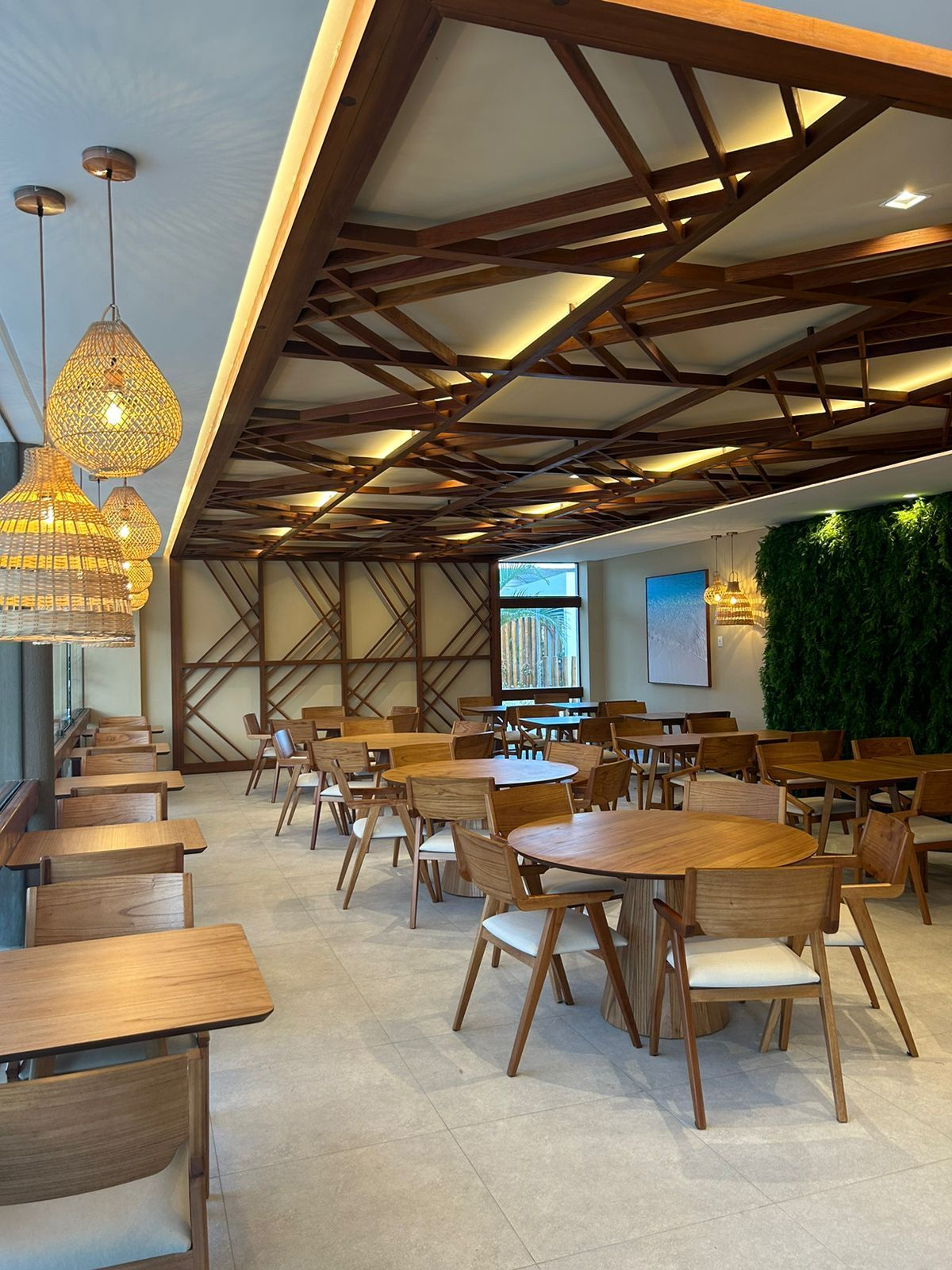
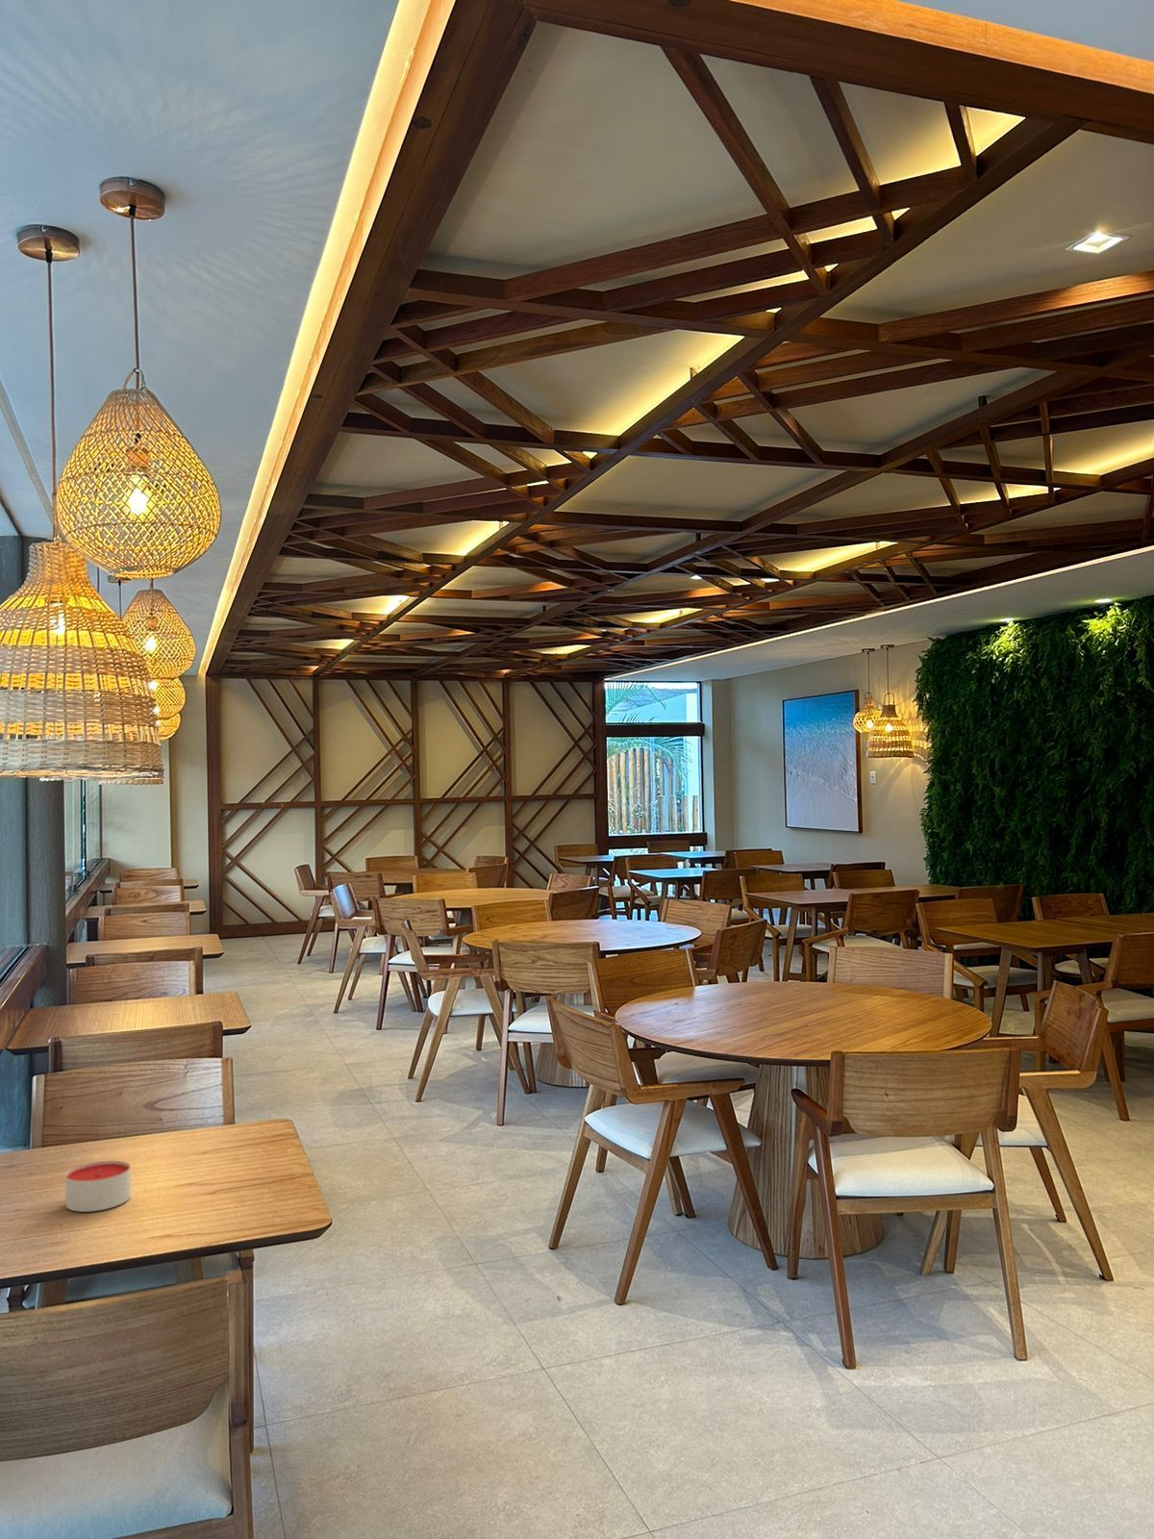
+ candle (98, 1184)
